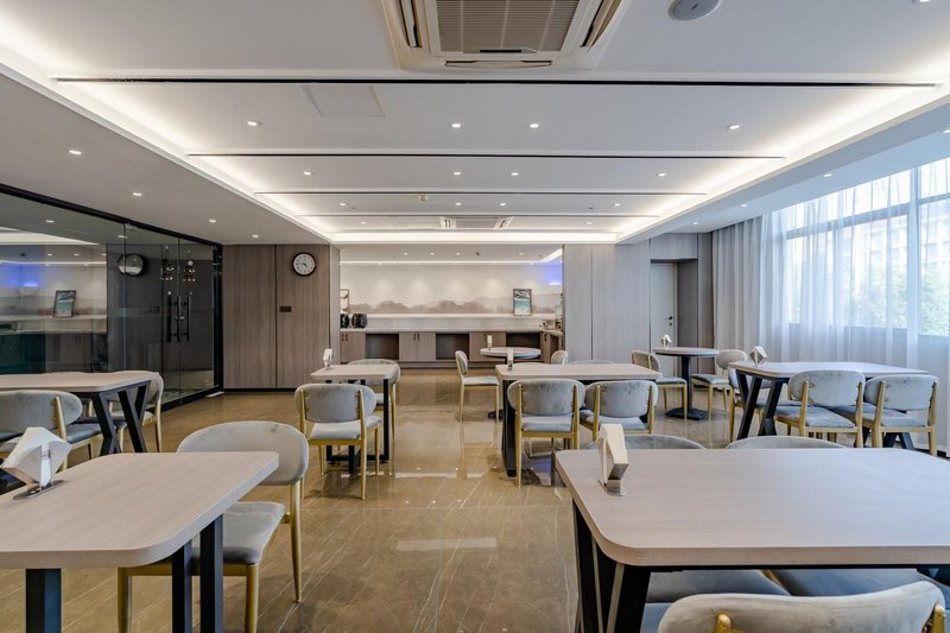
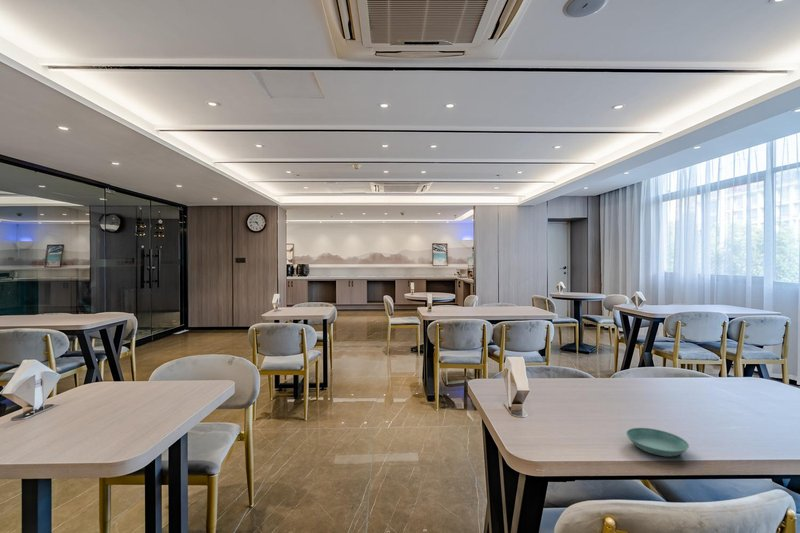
+ saucer (656, 442)
